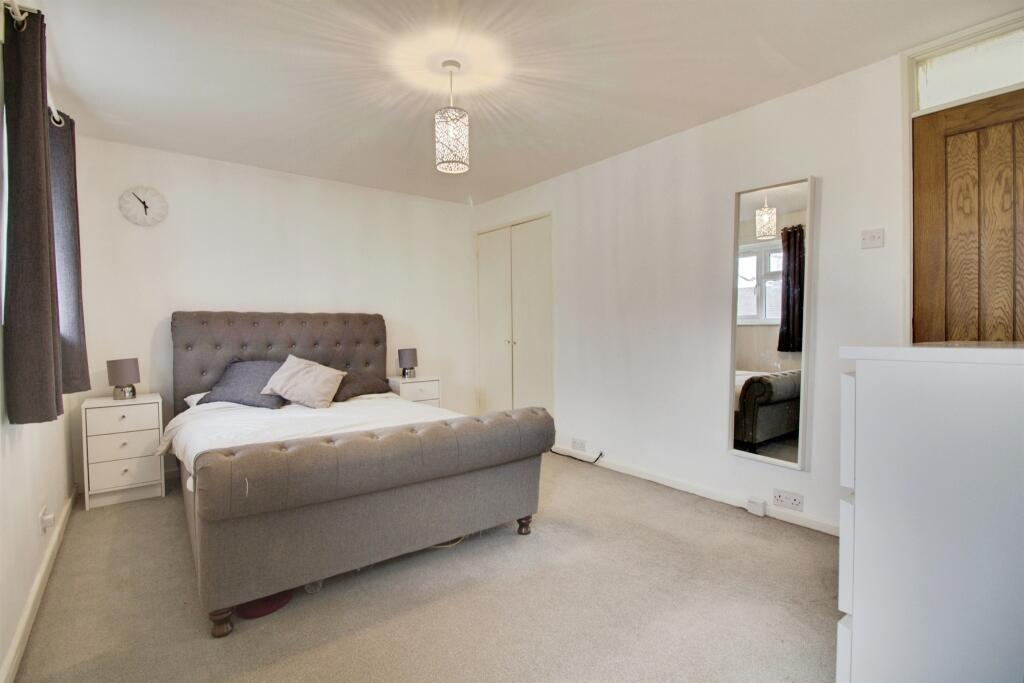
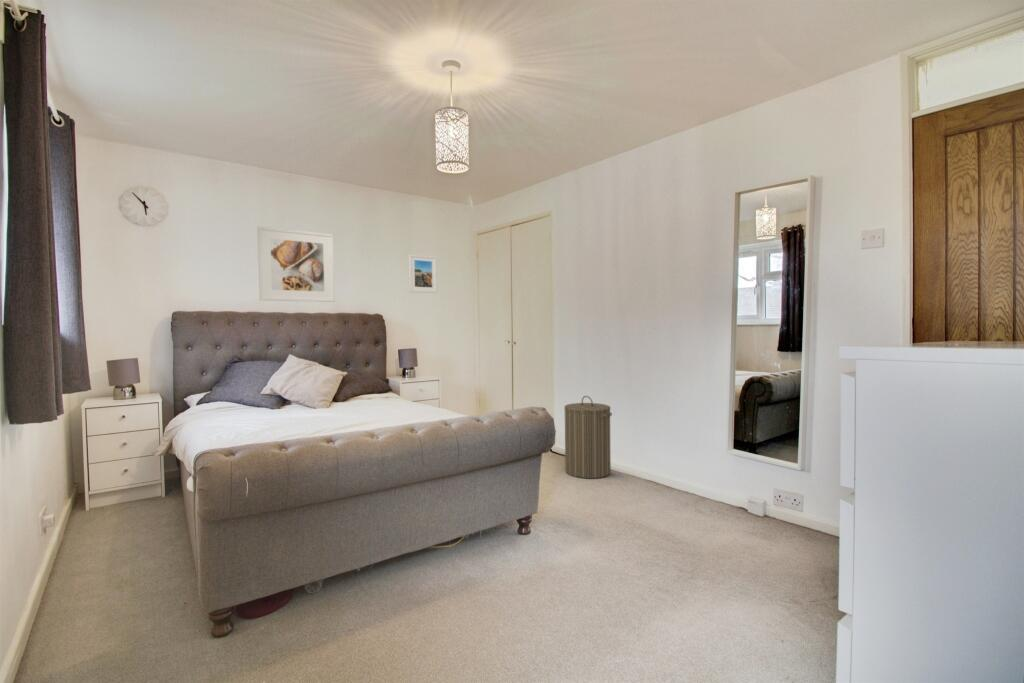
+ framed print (298, 266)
+ laundry hamper (587, 433)
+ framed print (423, 273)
